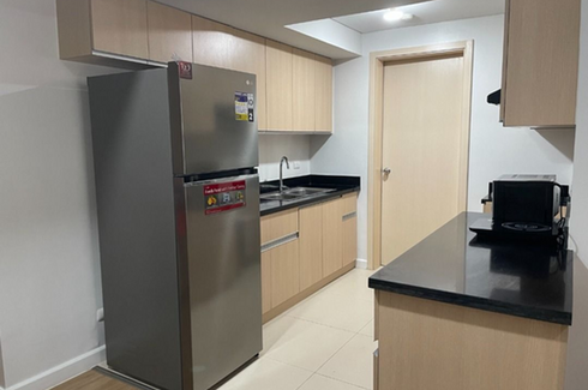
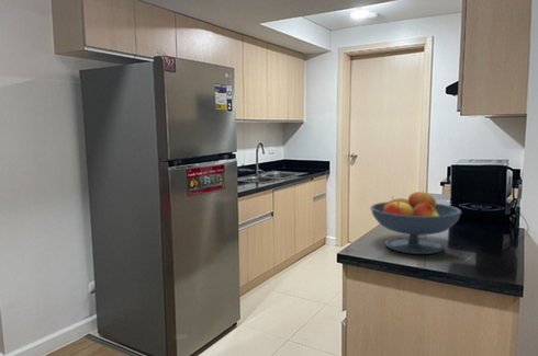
+ fruit bowl (414, 220)
